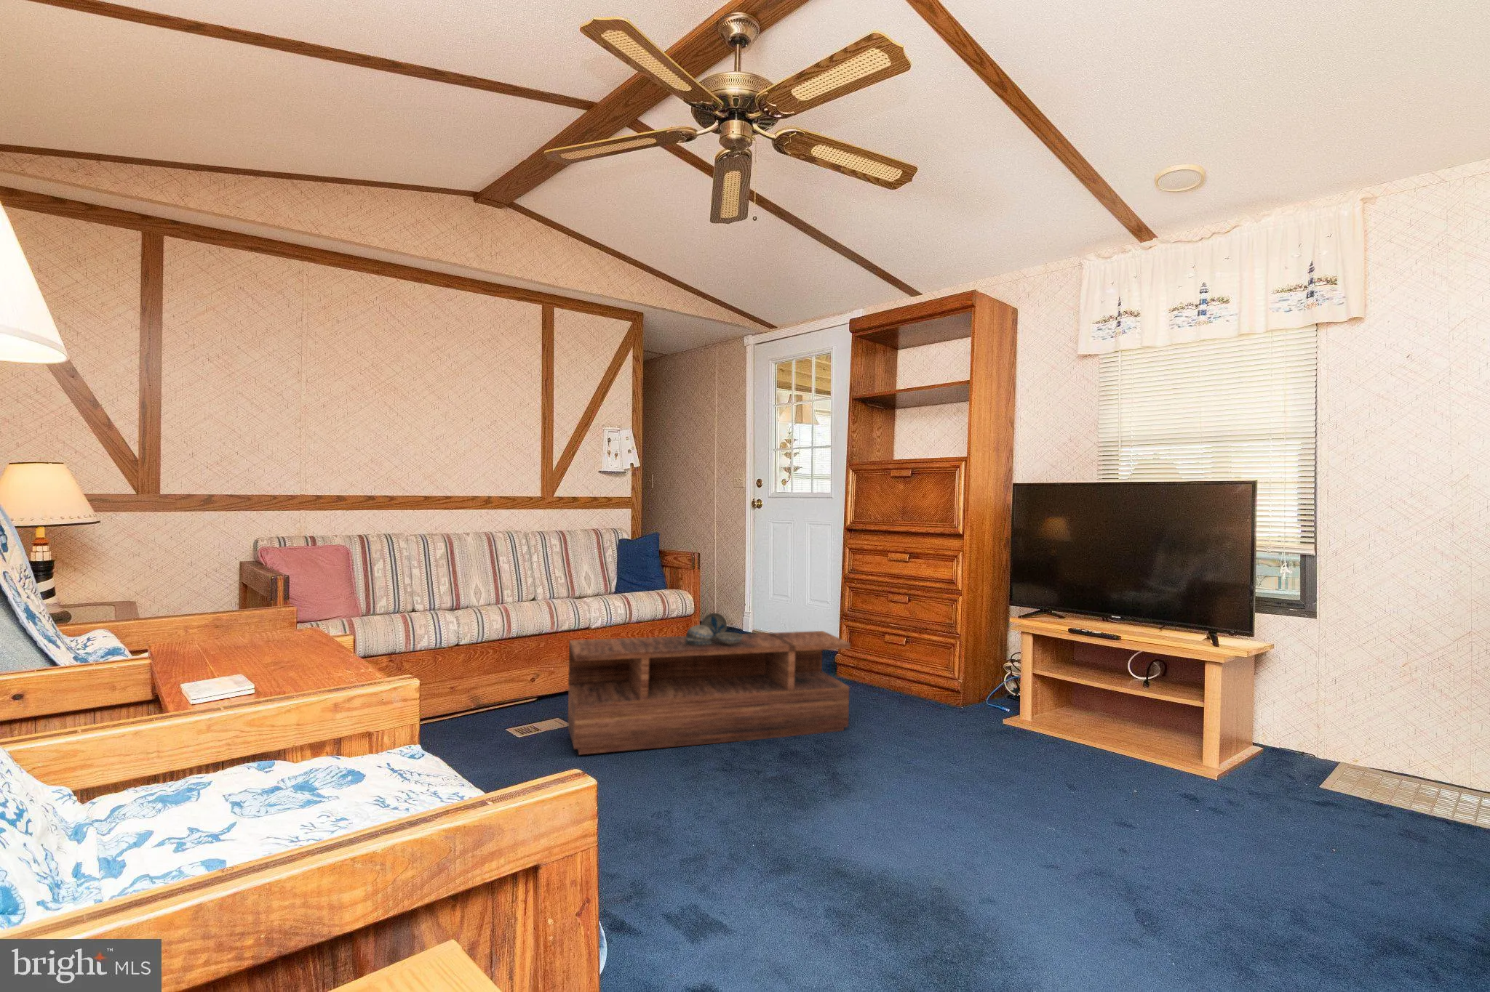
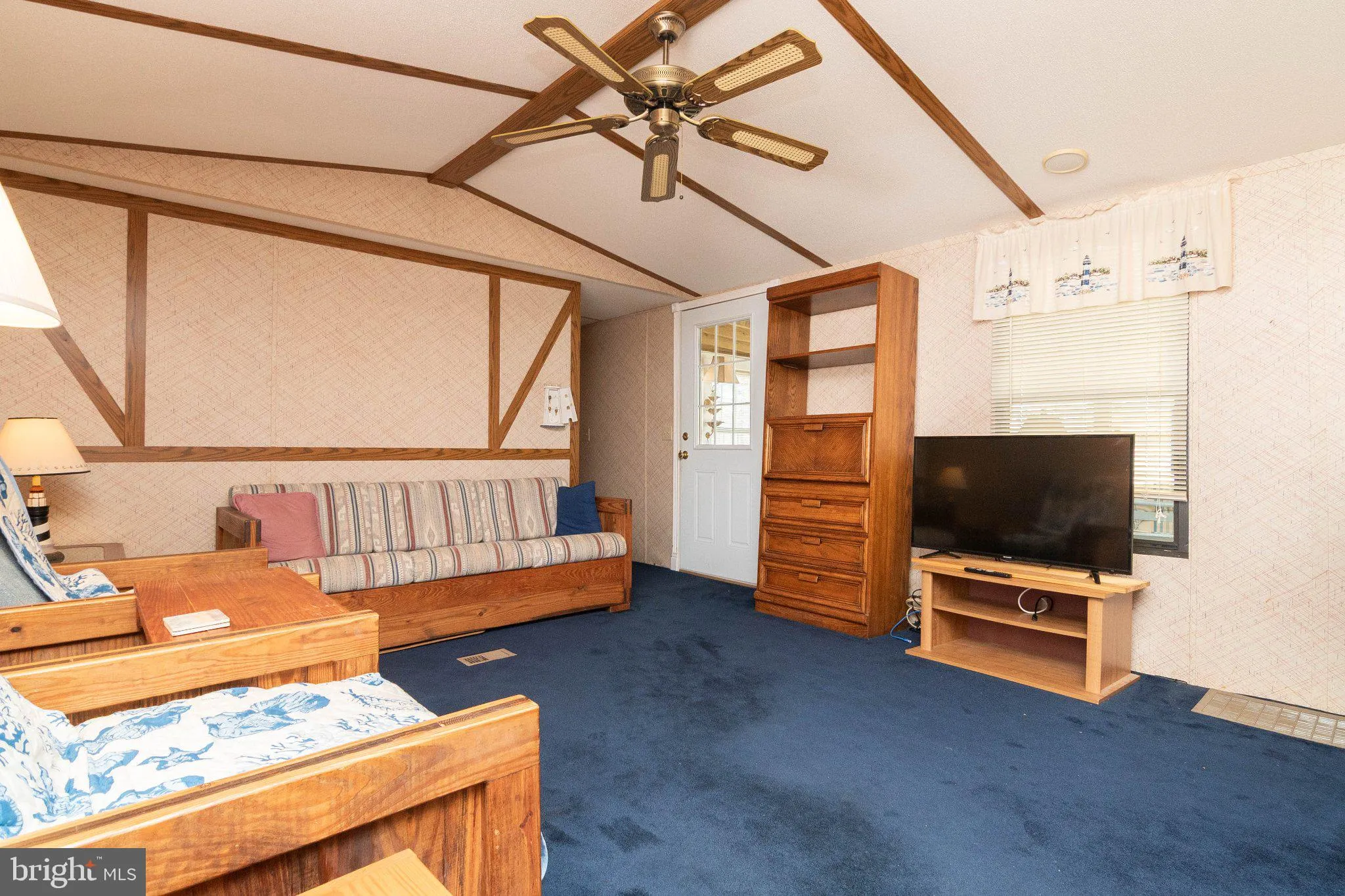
- decorative bowl (711, 629)
- coffee table (711, 686)
